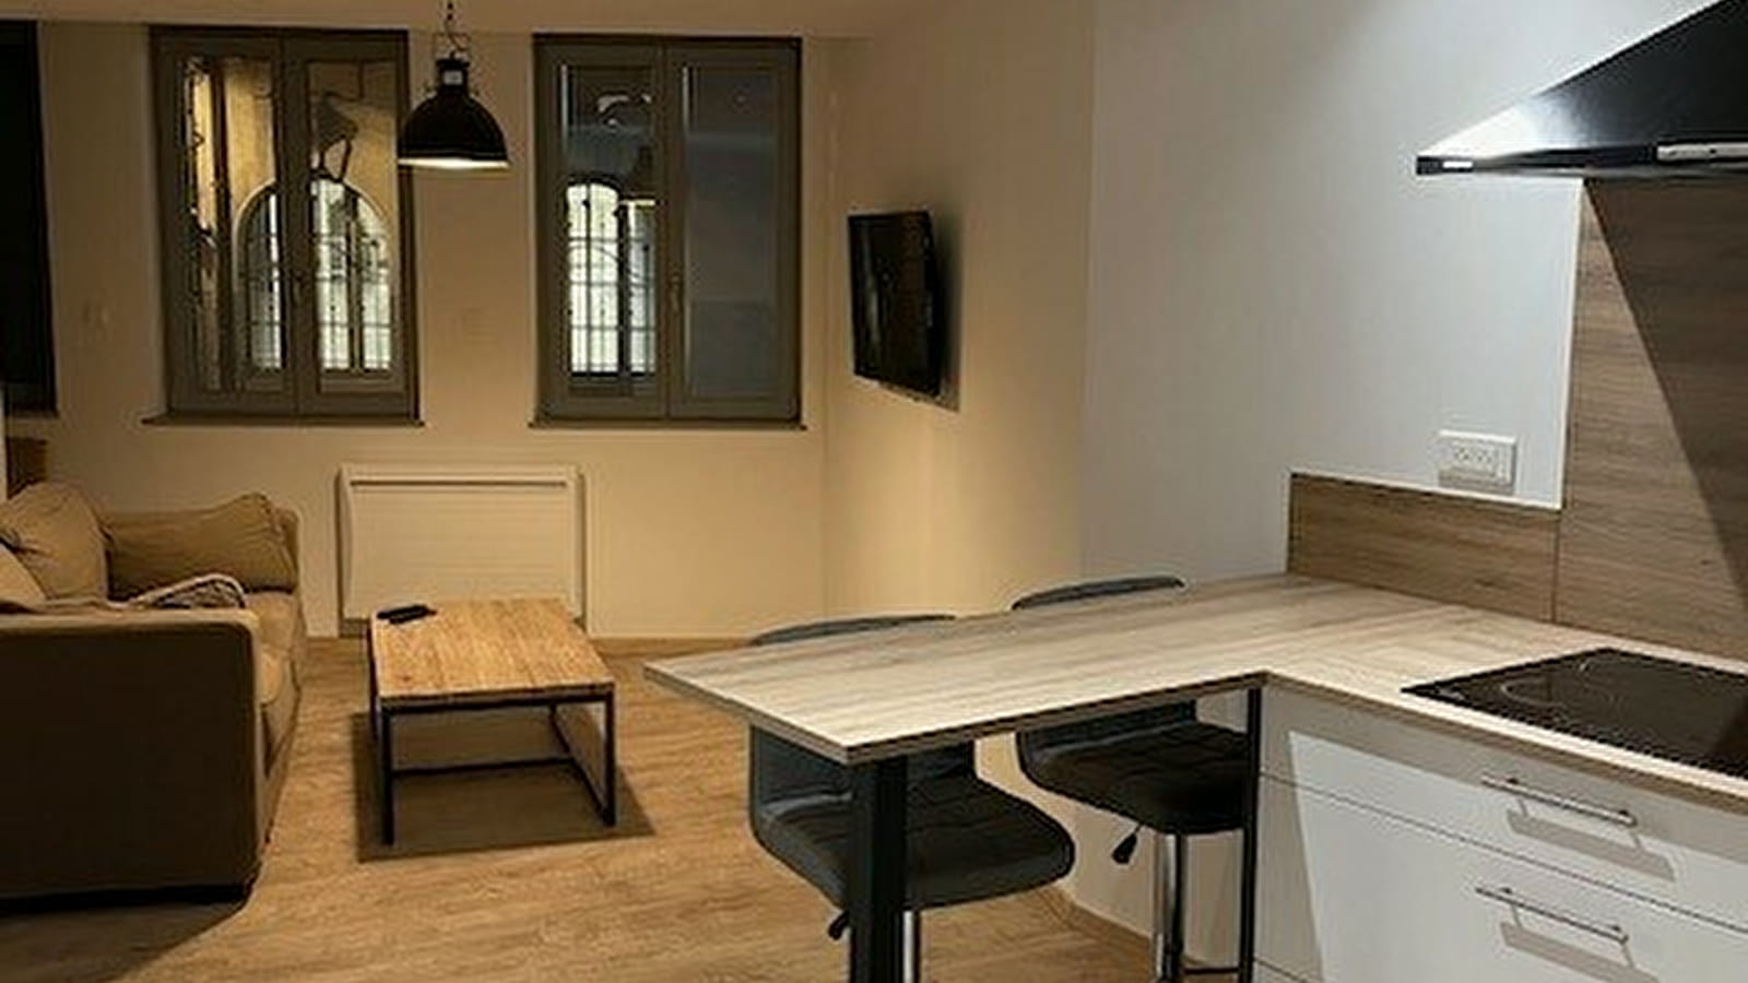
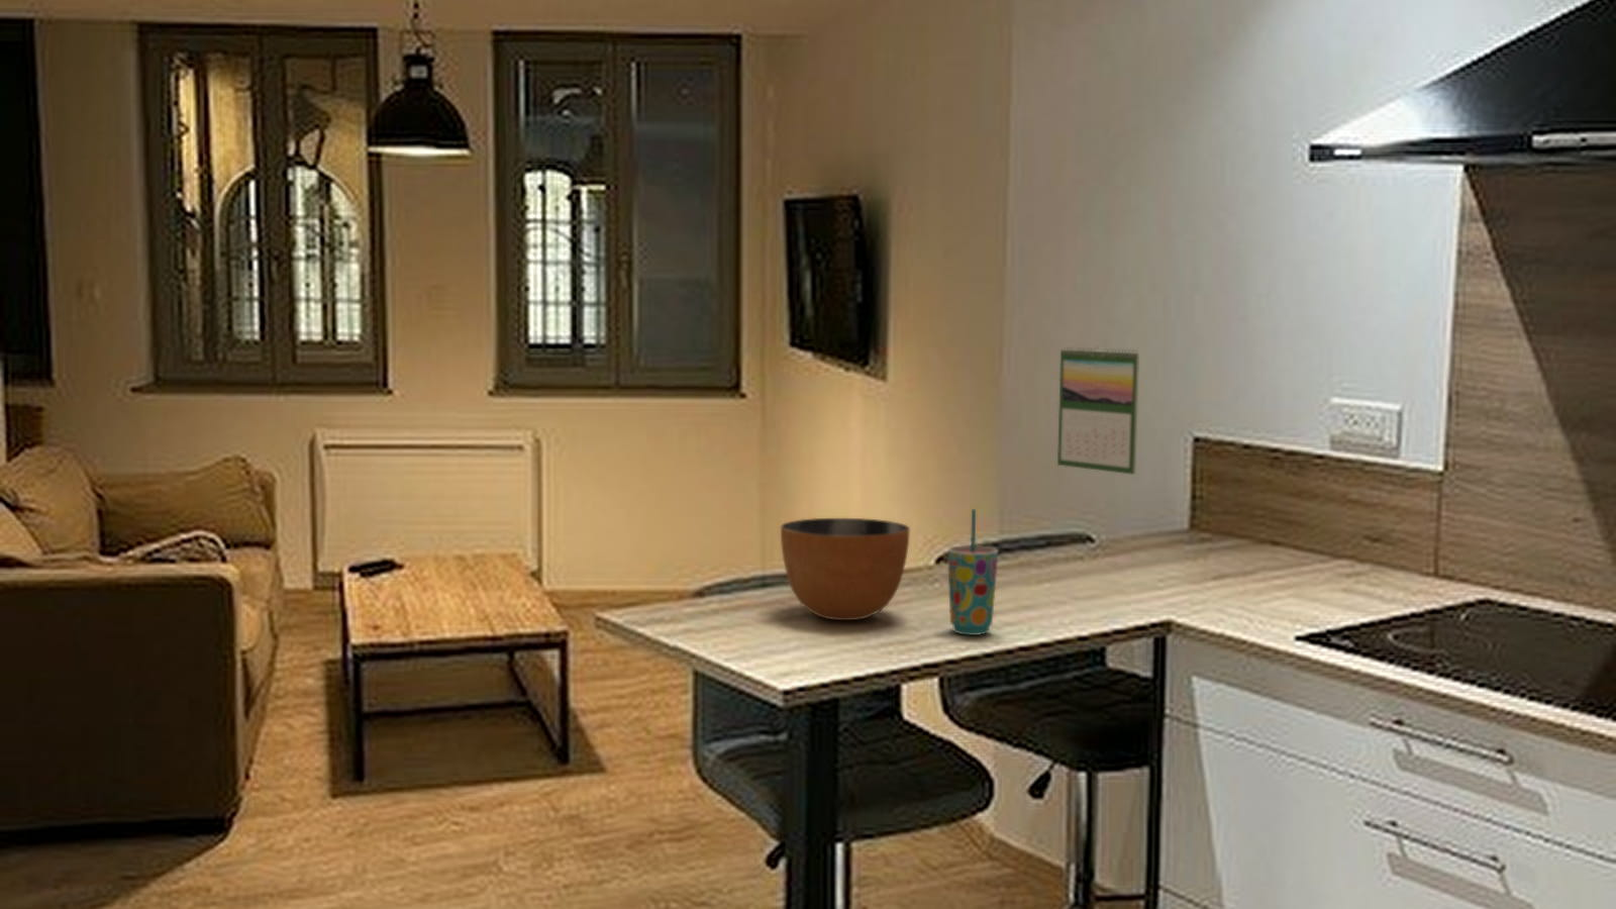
+ bowl (845, 570)
+ calendar (1097, 407)
+ cup (971, 570)
